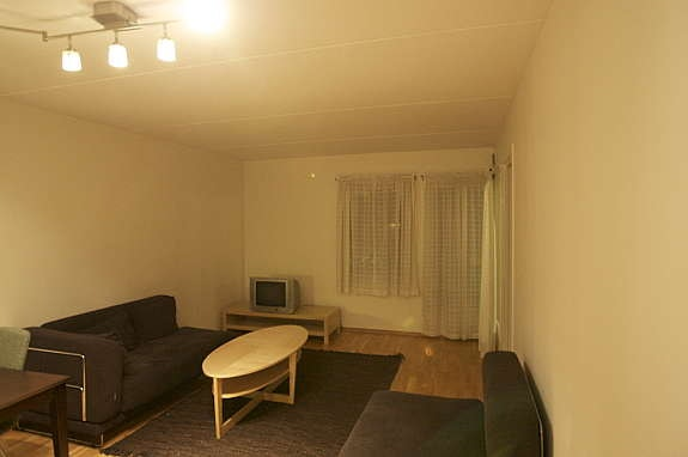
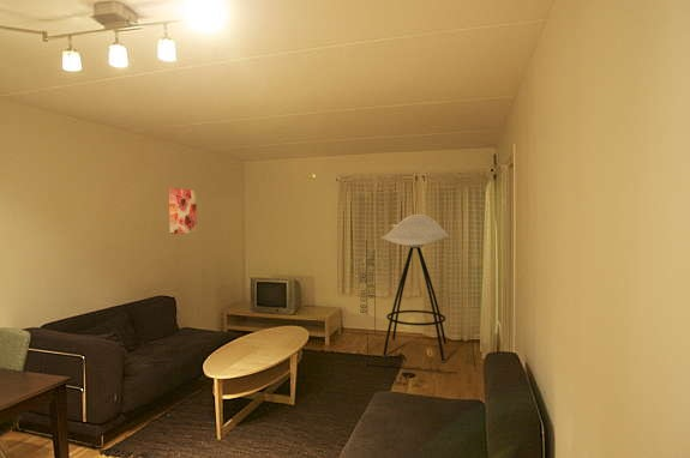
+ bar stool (404, 282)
+ wall art (182, 211)
